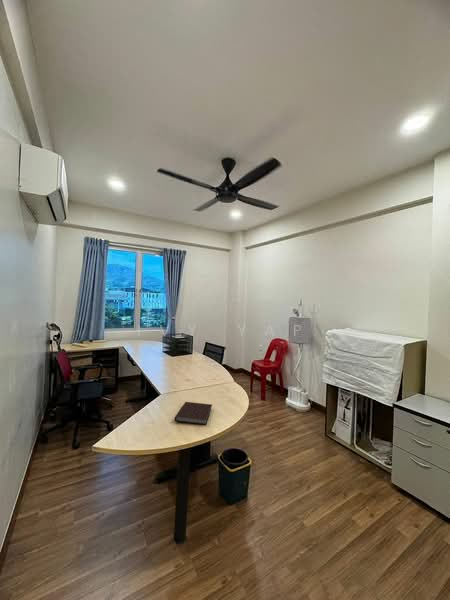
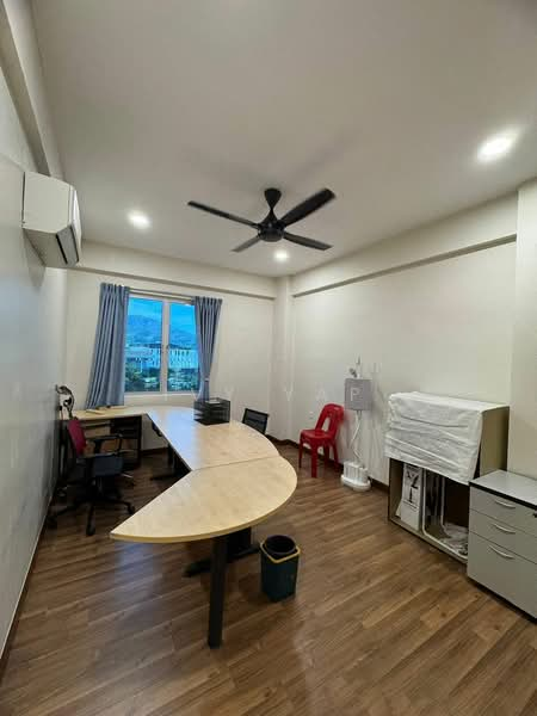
- notebook (194, 412)
